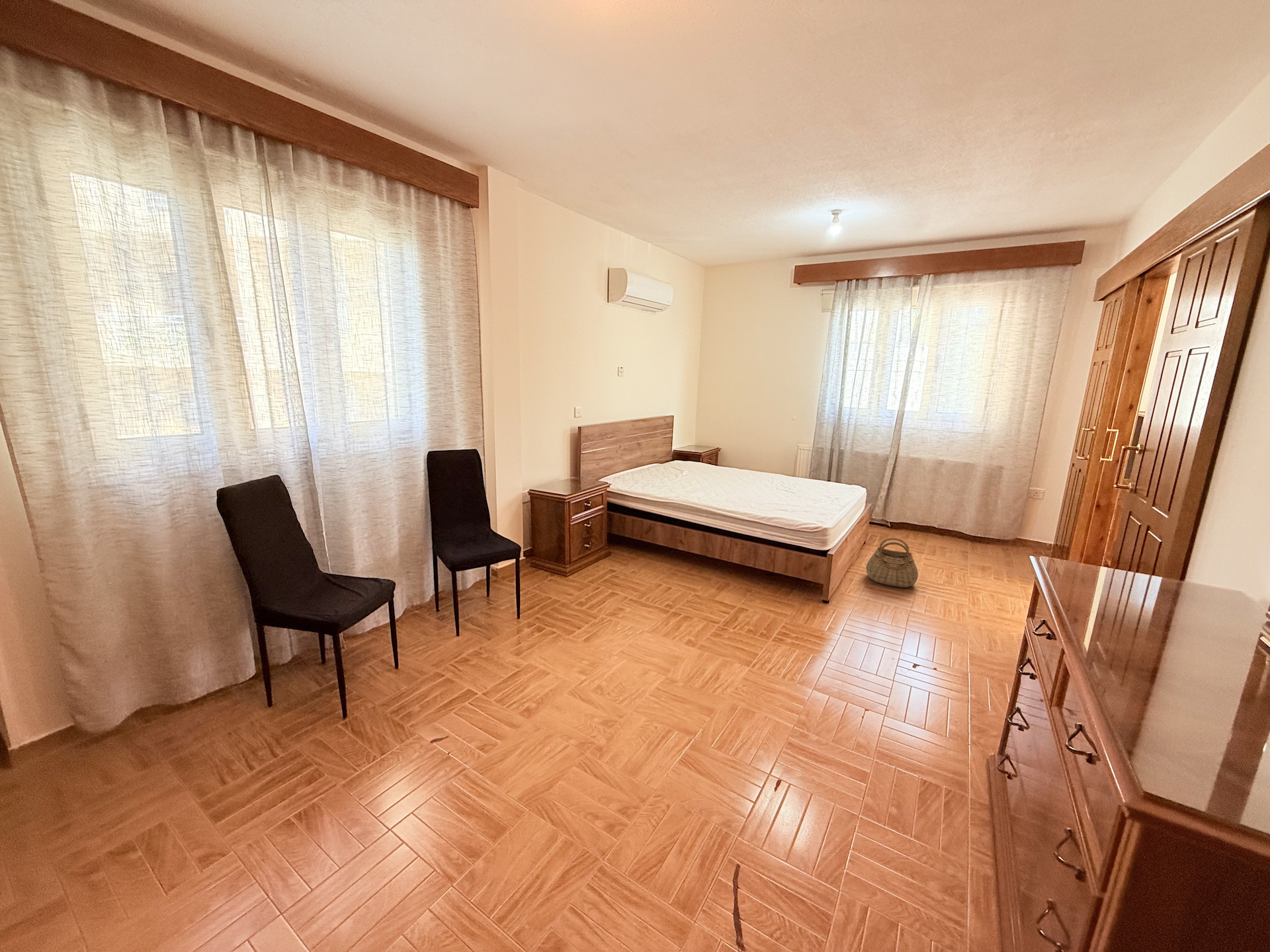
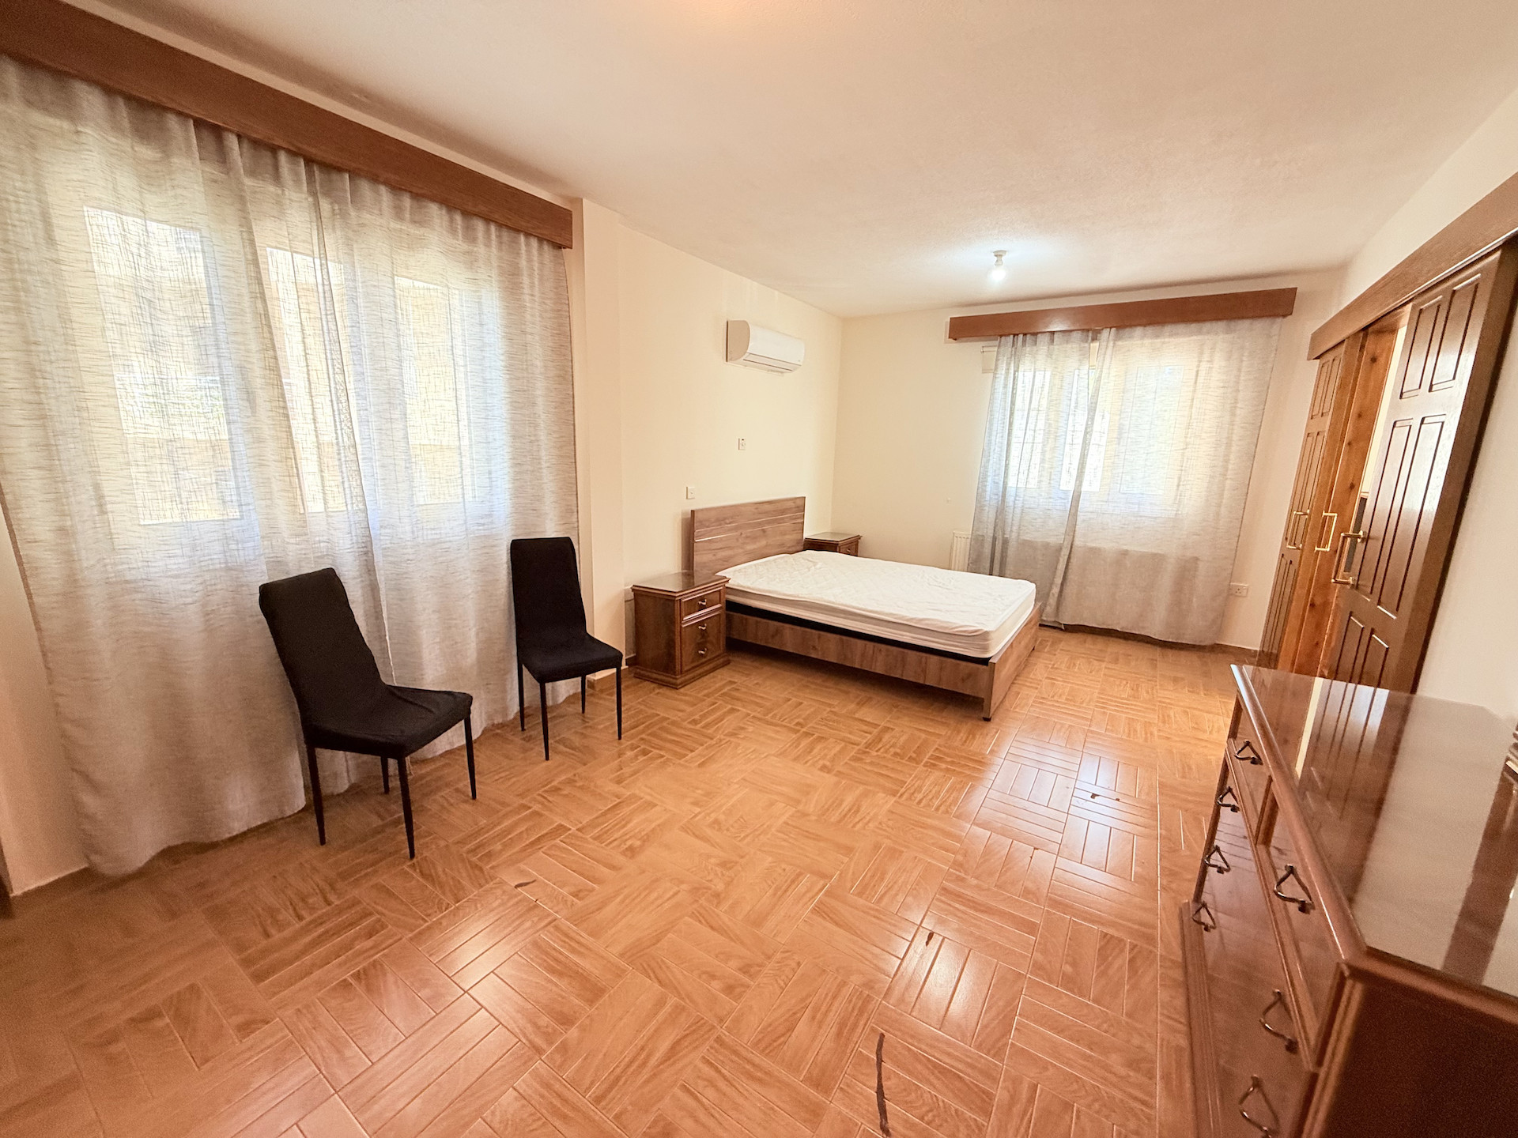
- basket (892, 561)
